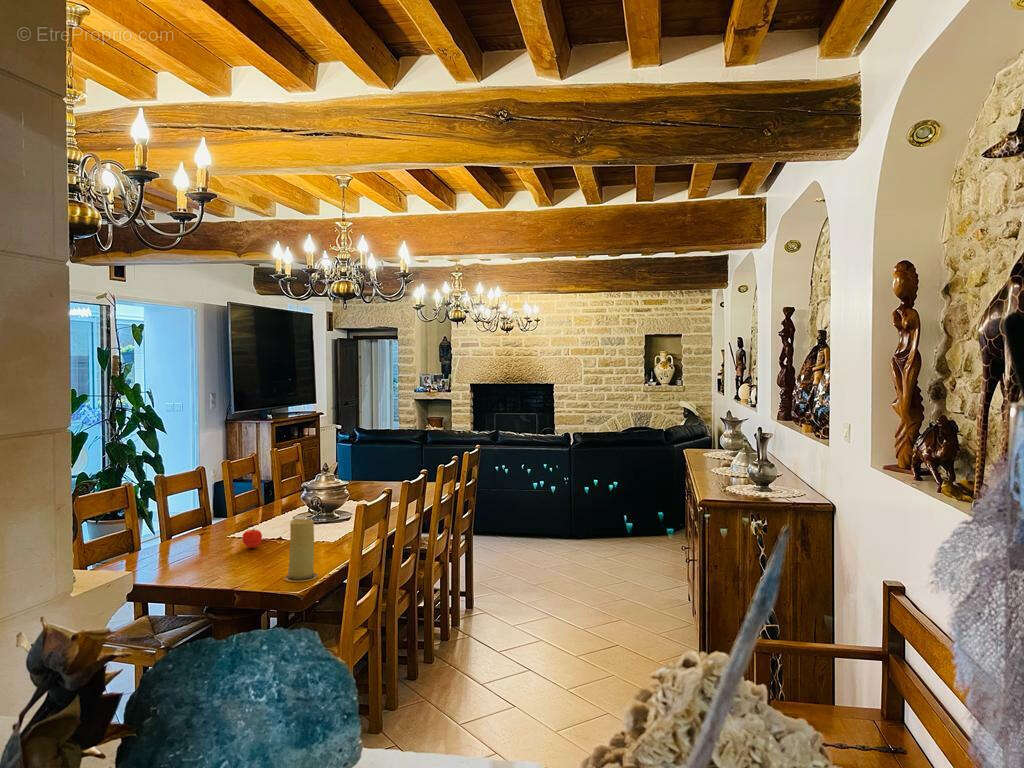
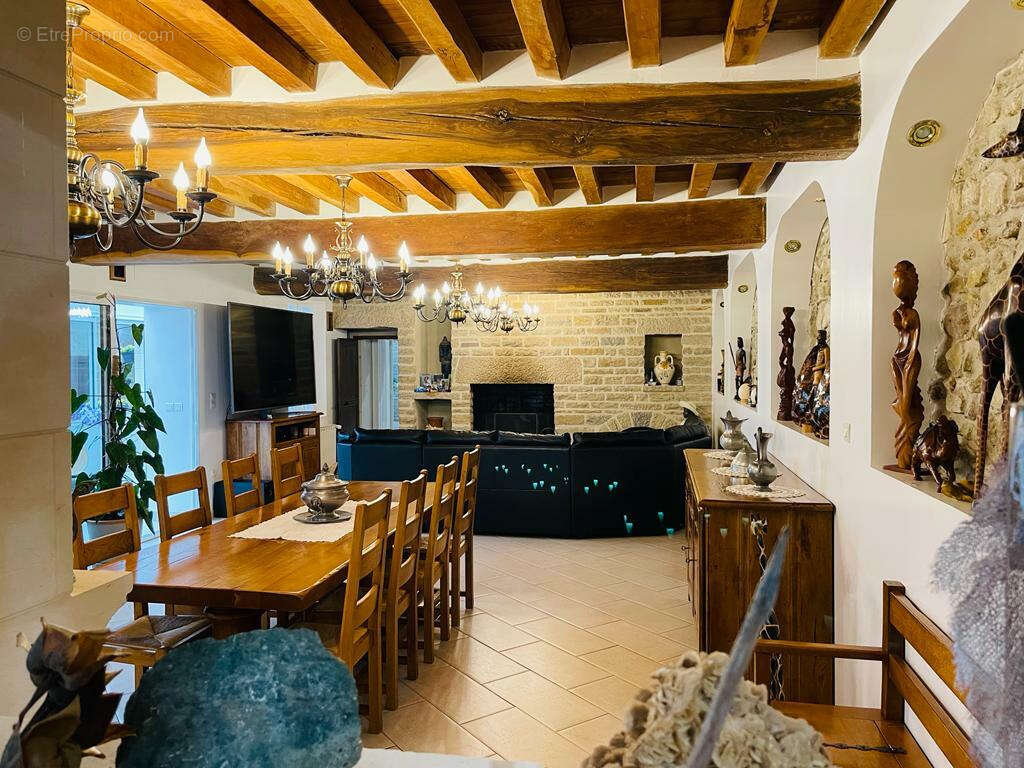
- fruit (252, 537)
- candle (301, 548)
